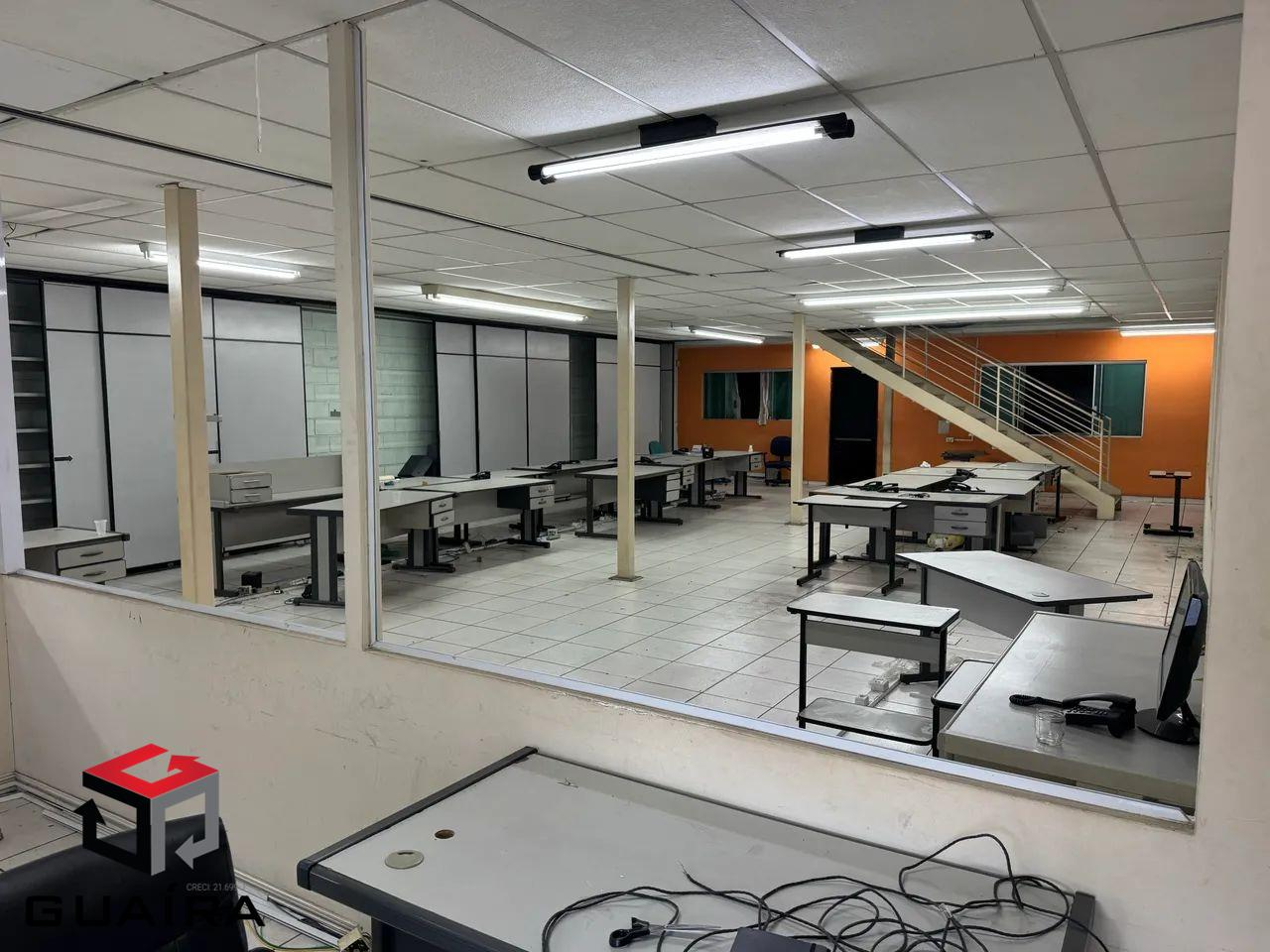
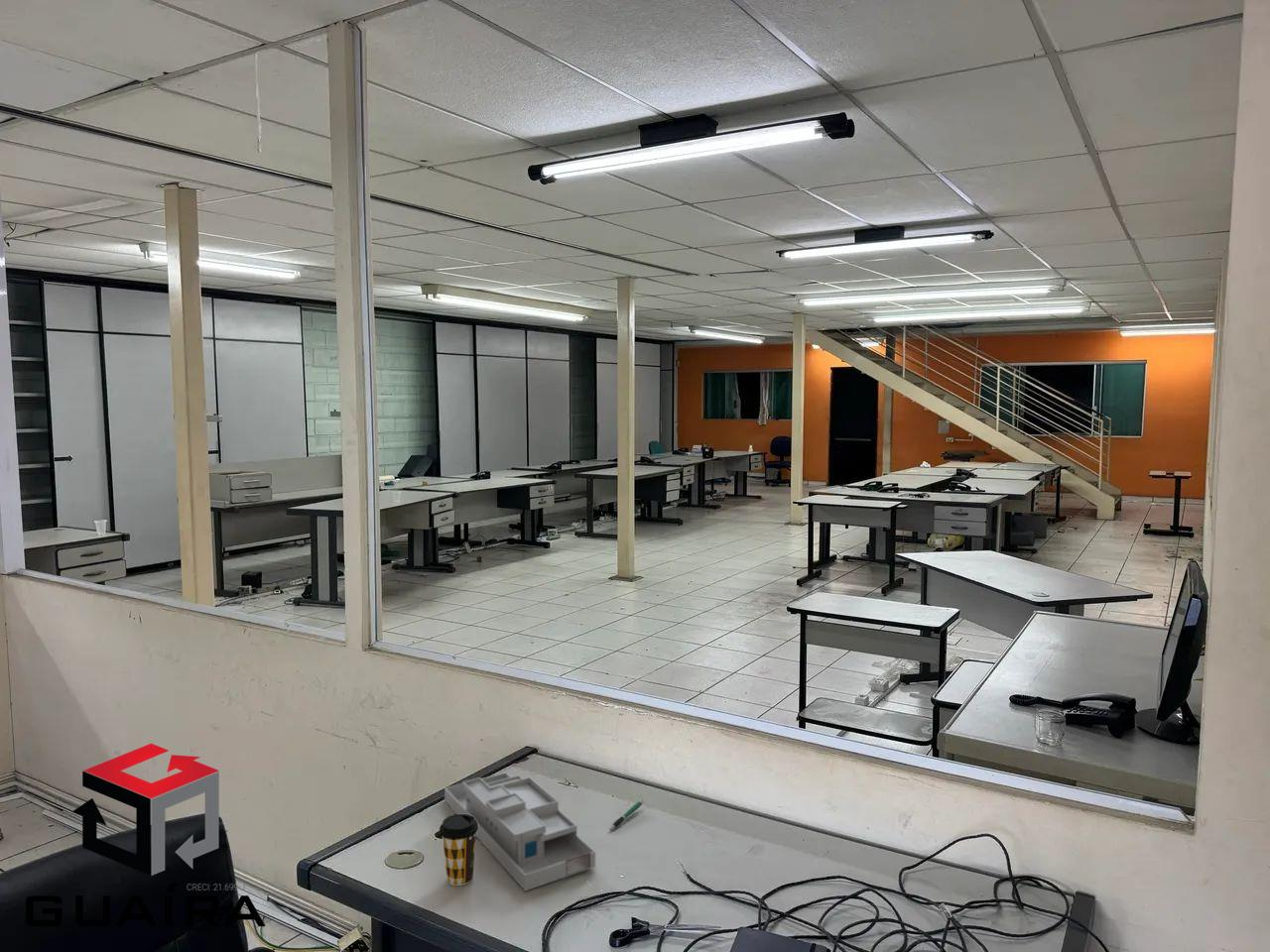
+ pen (626, 814)
+ coffee cup (458, 850)
+ desk organizer (514, 813)
